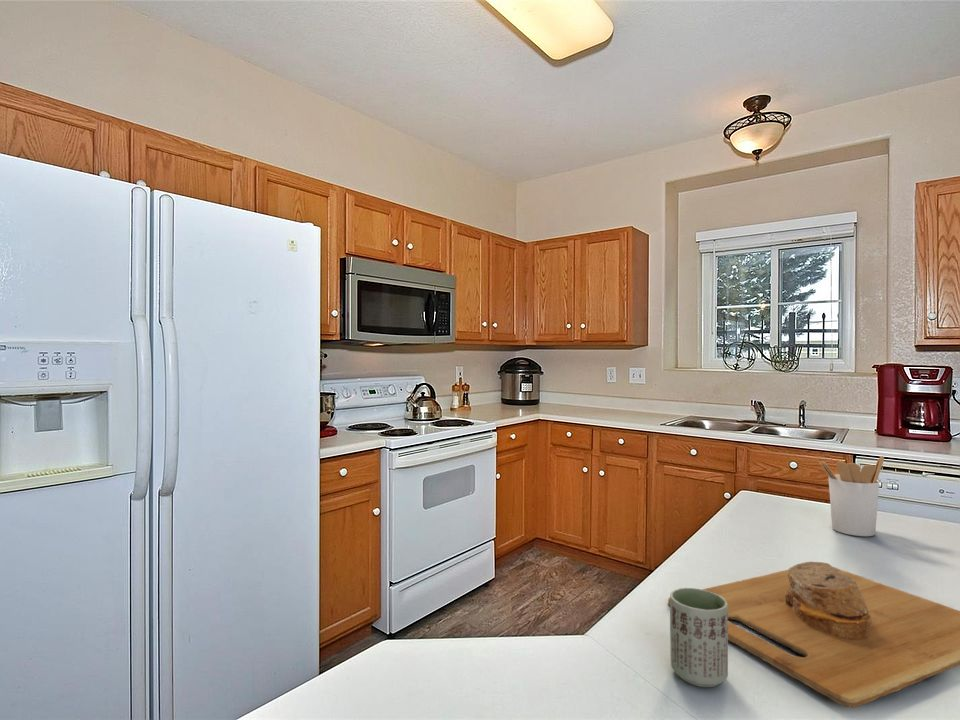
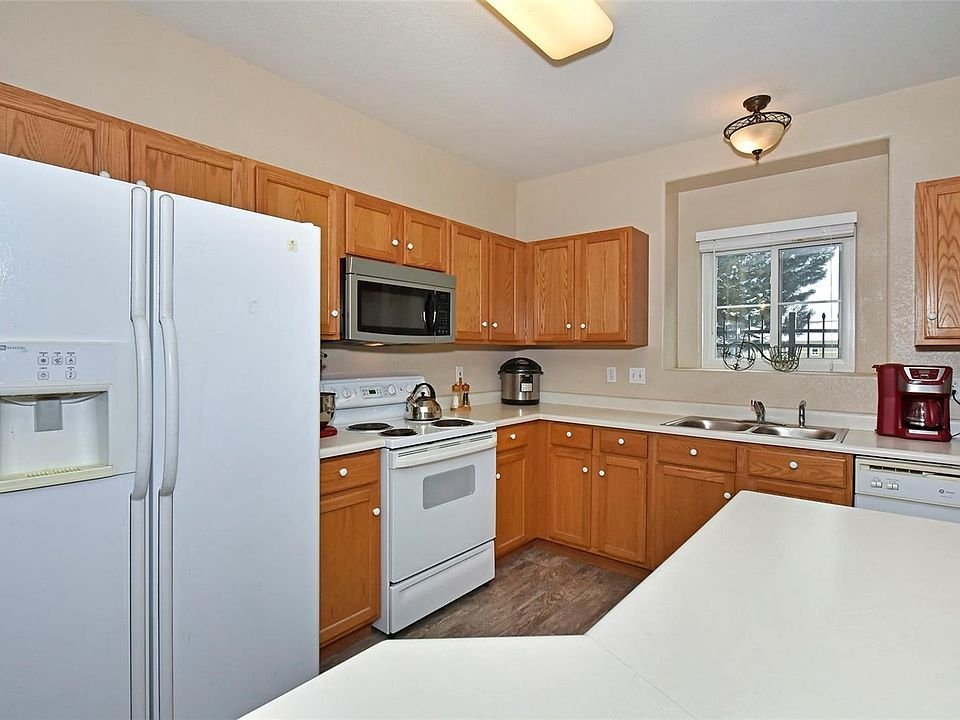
- cup (698, 636)
- utensil holder (854, 494)
- cutting board (831, 595)
